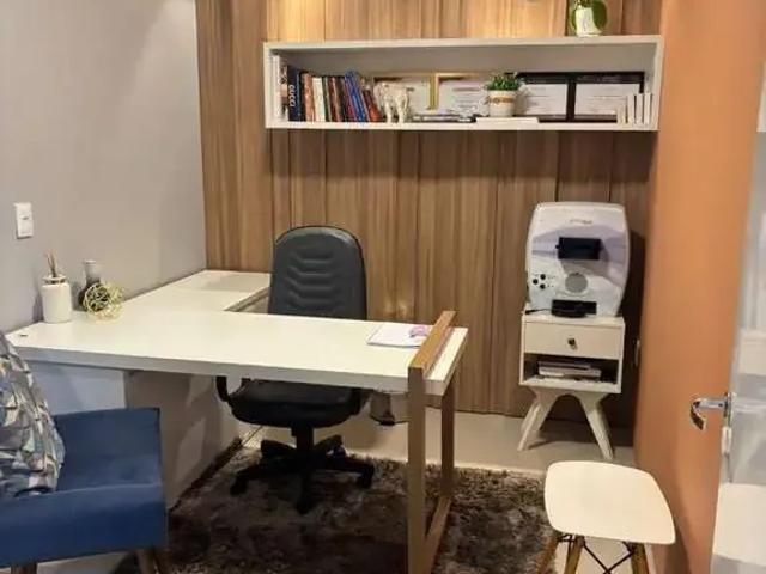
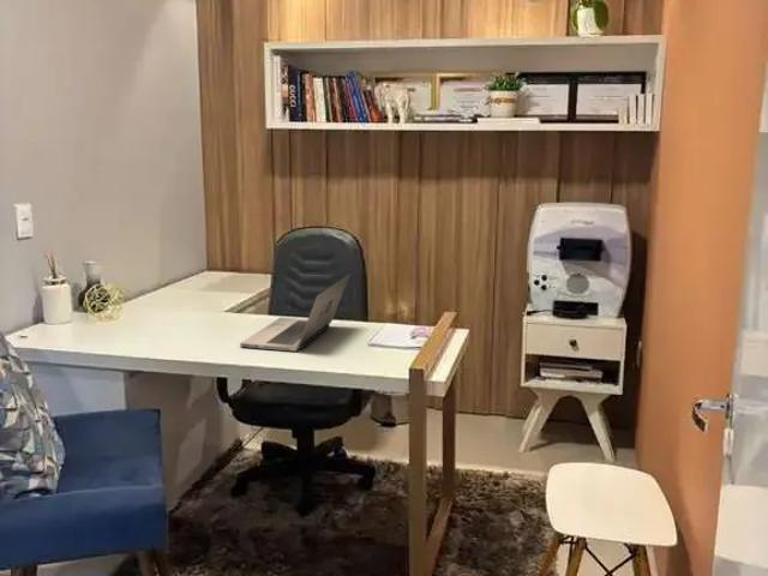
+ laptop (295, 318)
